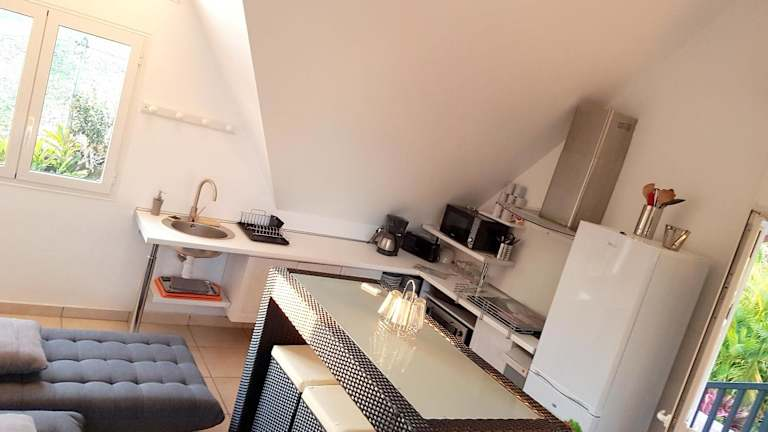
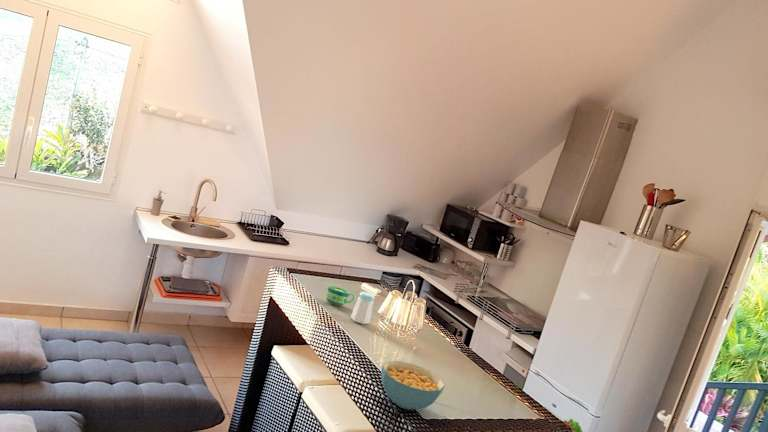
+ cereal bowl (409, 390)
+ cup (340, 296)
+ salt shaker (363, 307)
